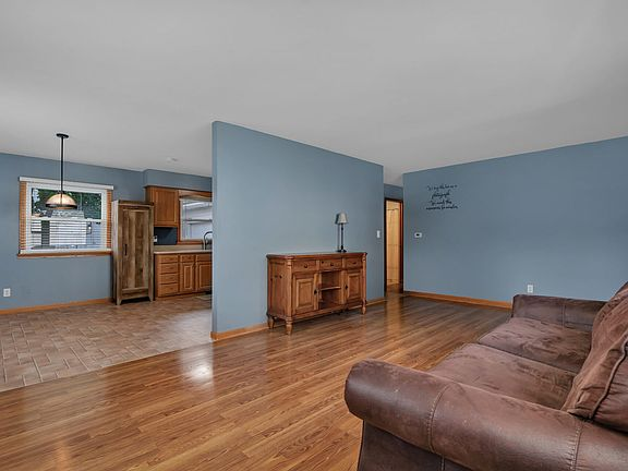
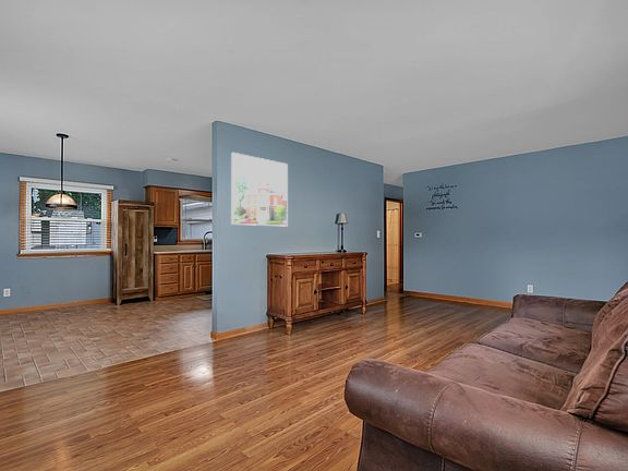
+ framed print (261, 192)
